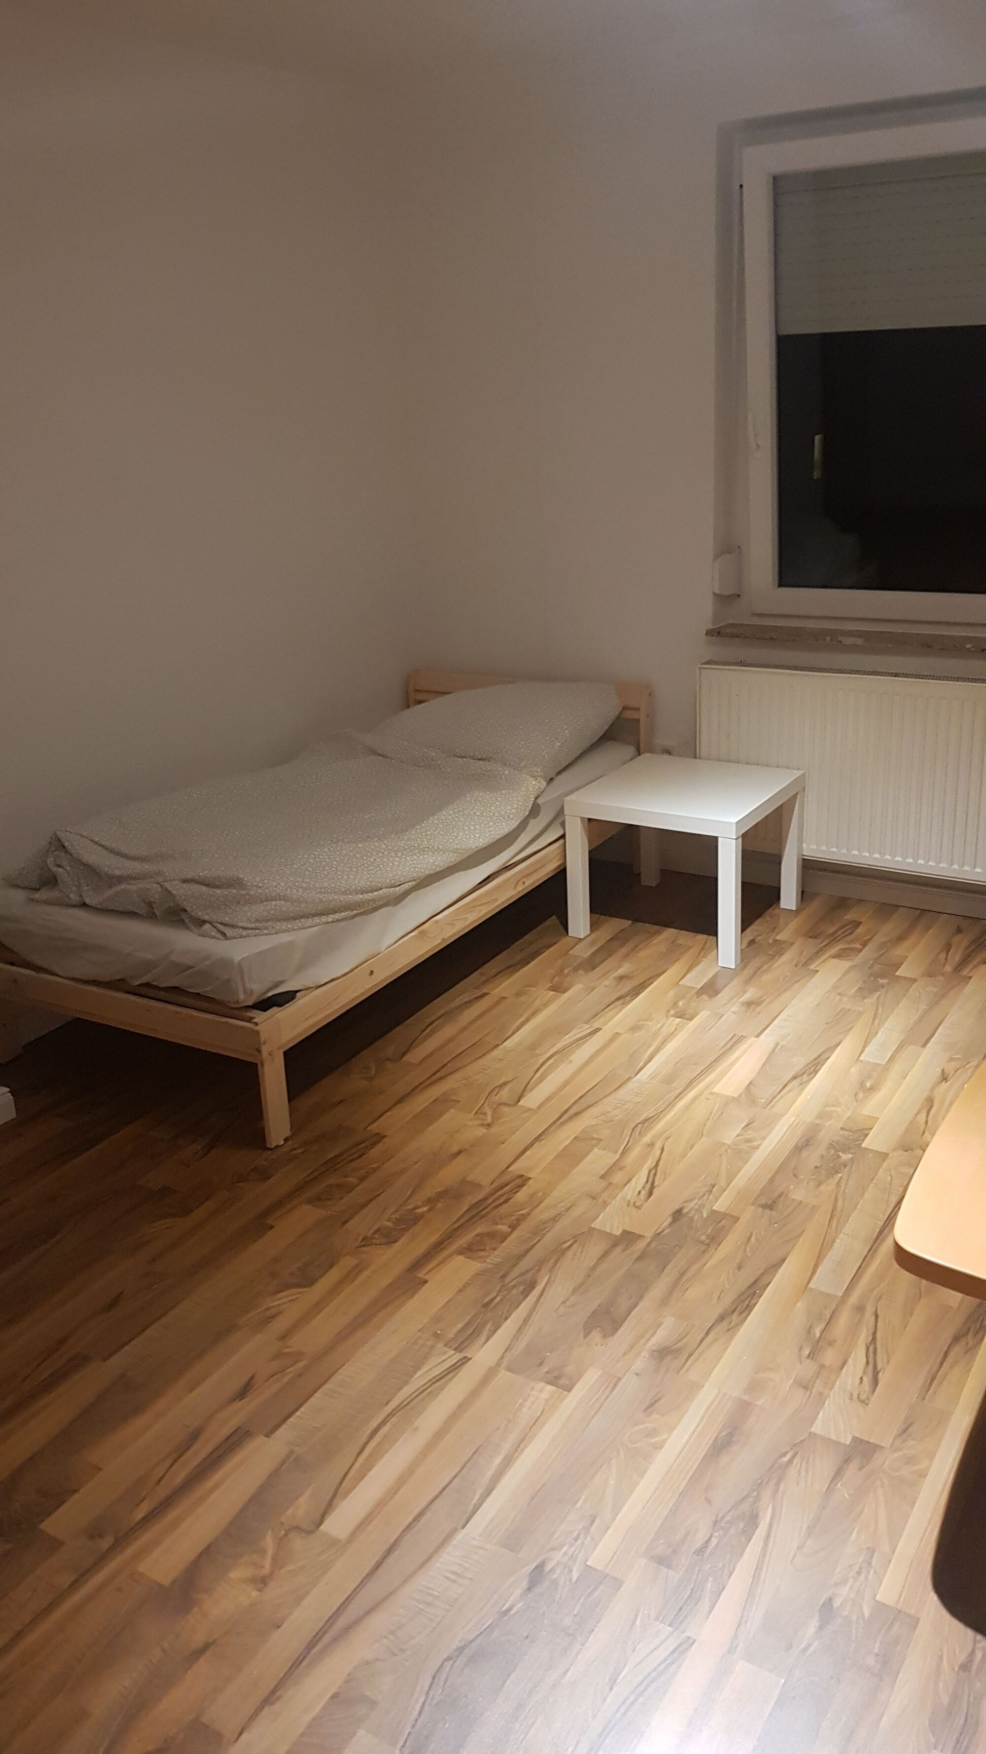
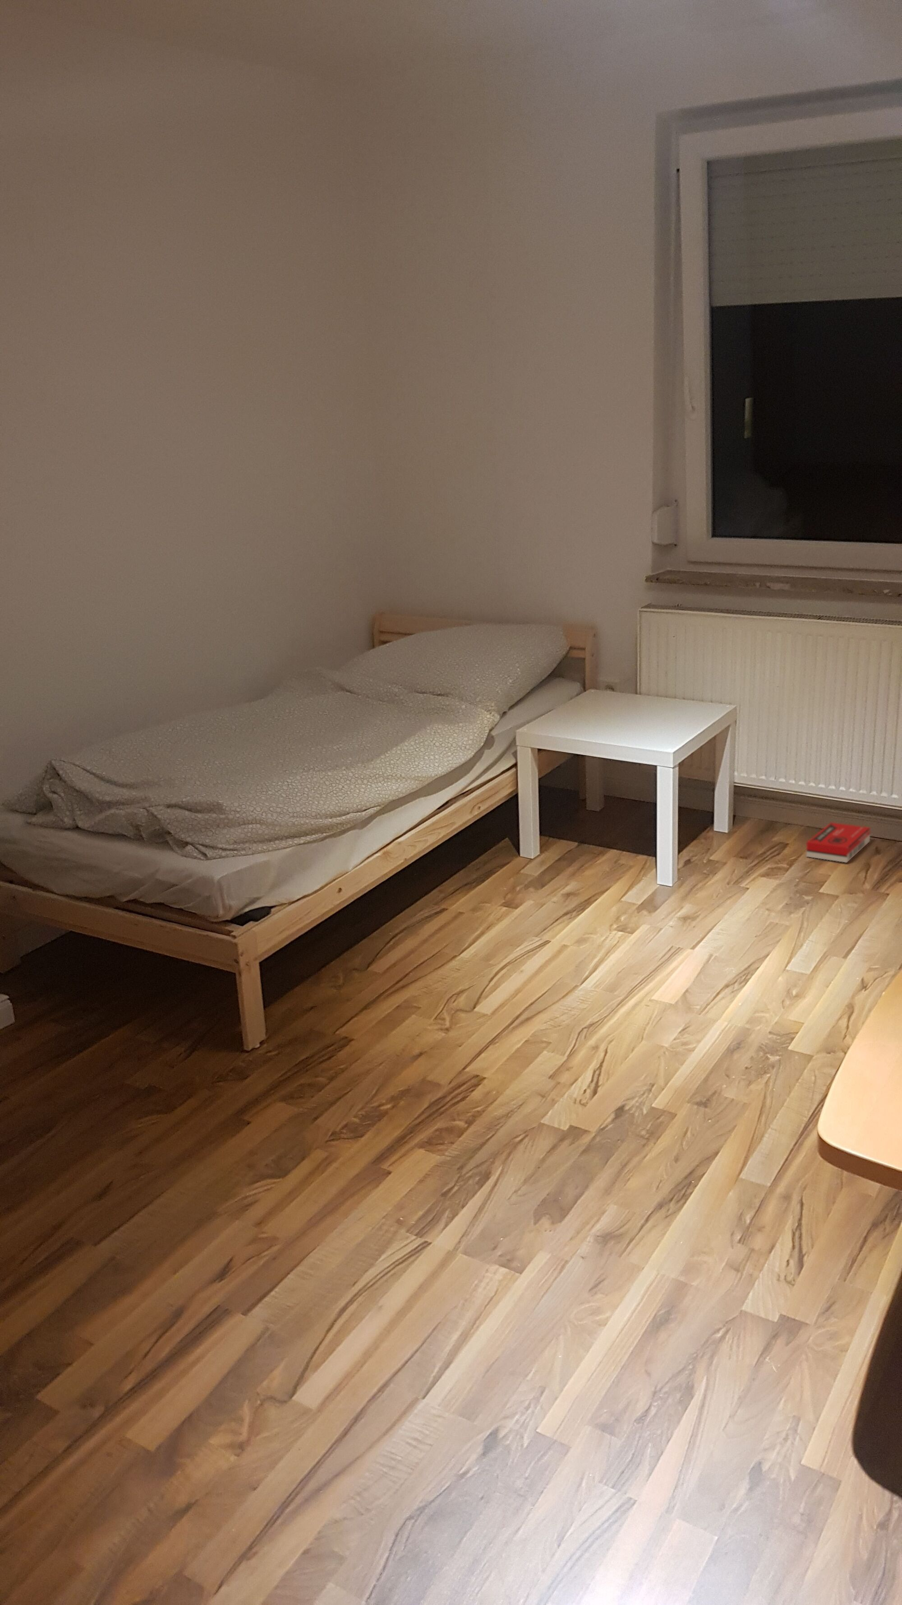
+ box (838, 841)
